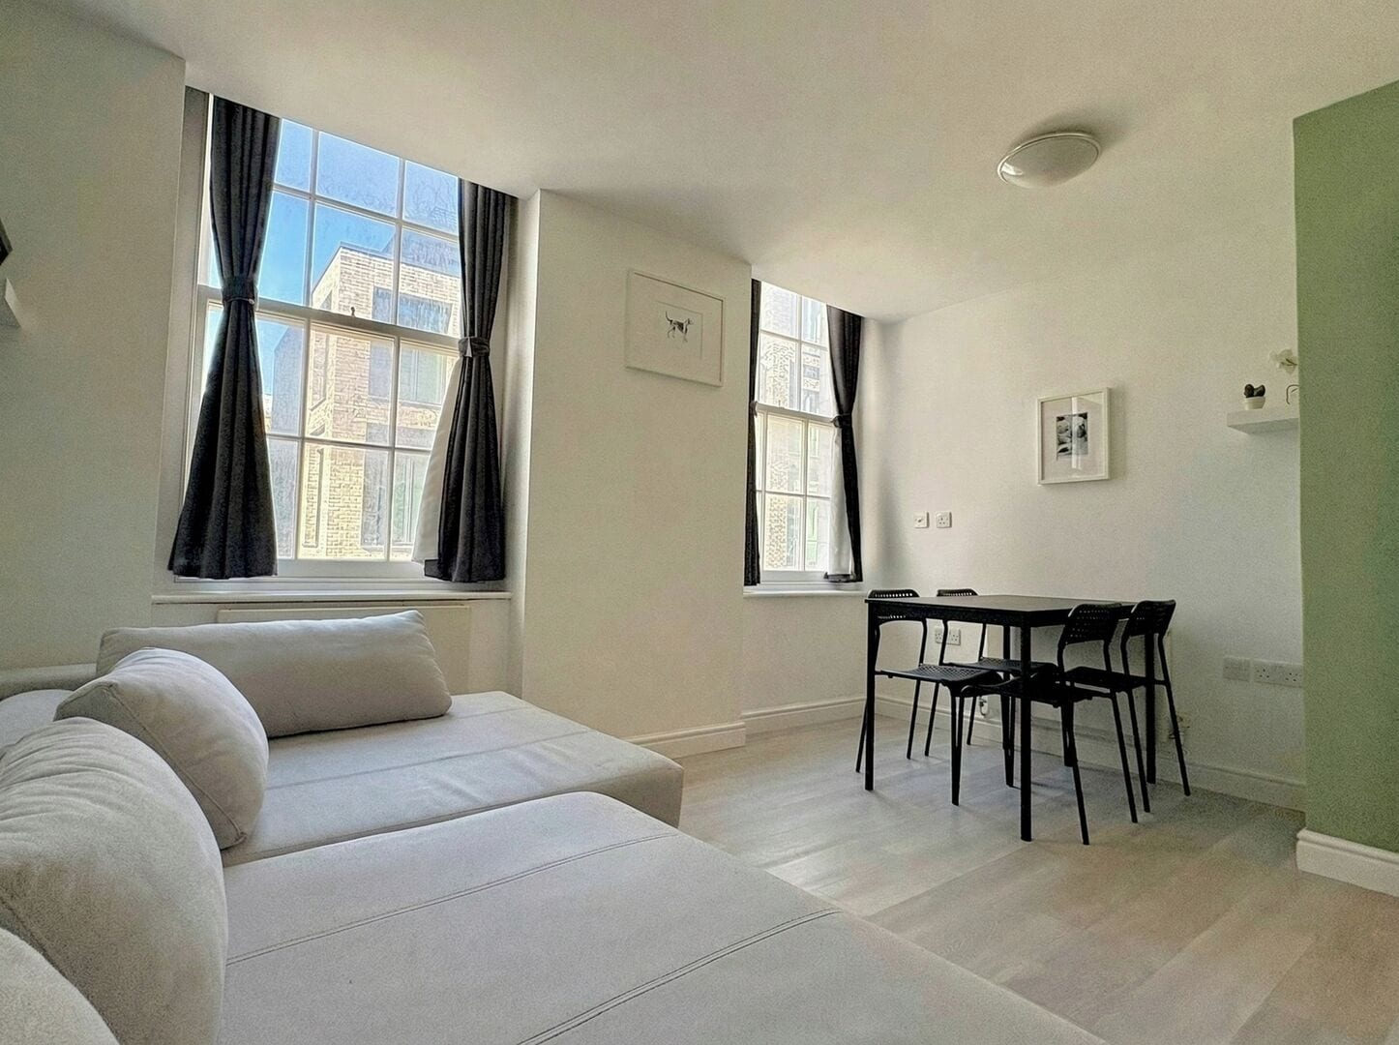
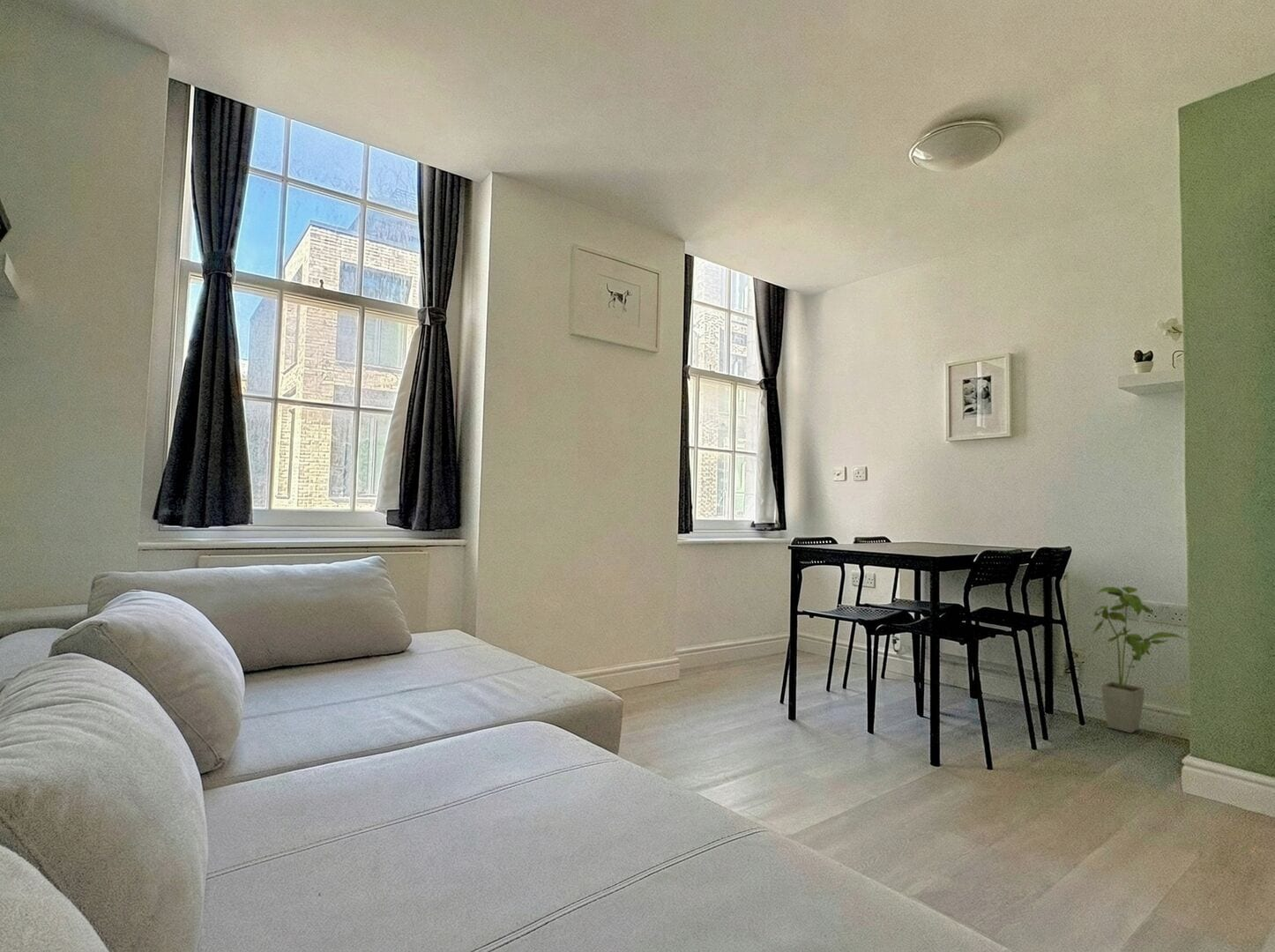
+ house plant (1132, 659)
